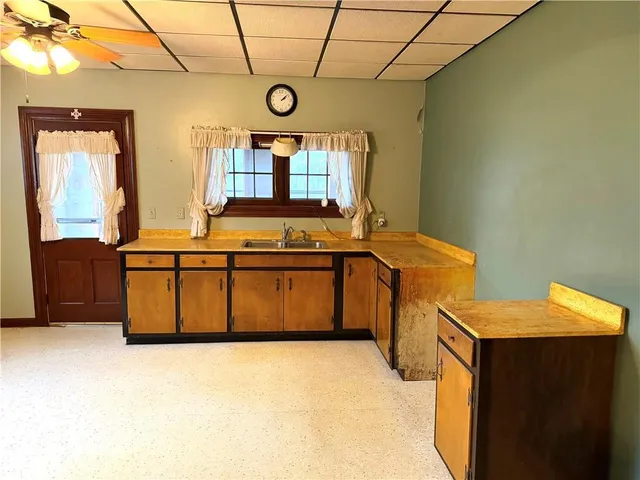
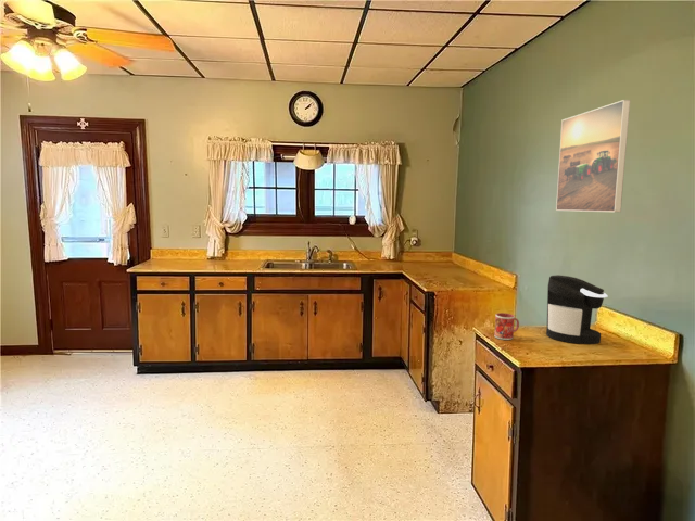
+ coffee maker (576, 307)
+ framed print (589, 162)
+ mug (508, 326)
